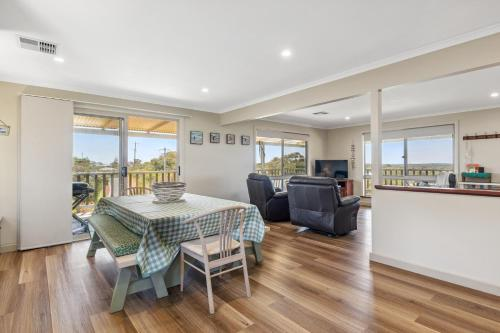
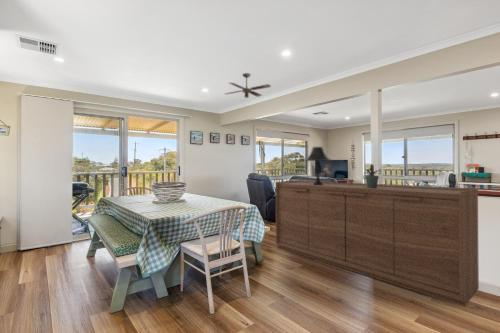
+ ceiling fan (246, 86)
+ sideboard (356, 224)
+ table lamp (317, 165)
+ potted plant (373, 175)
